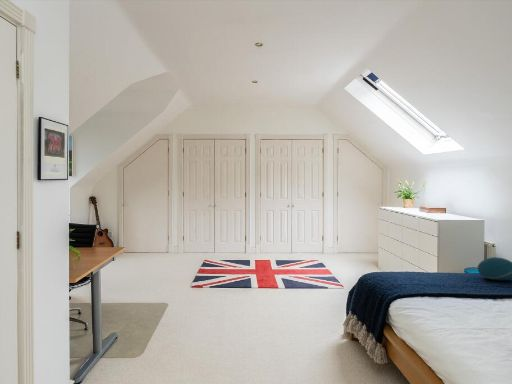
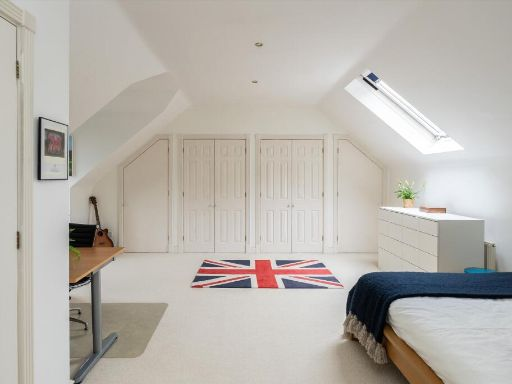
- cushion (497, 268)
